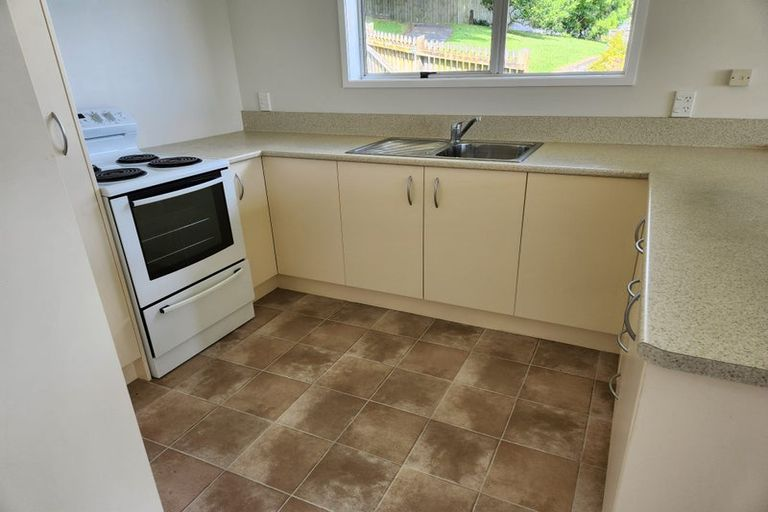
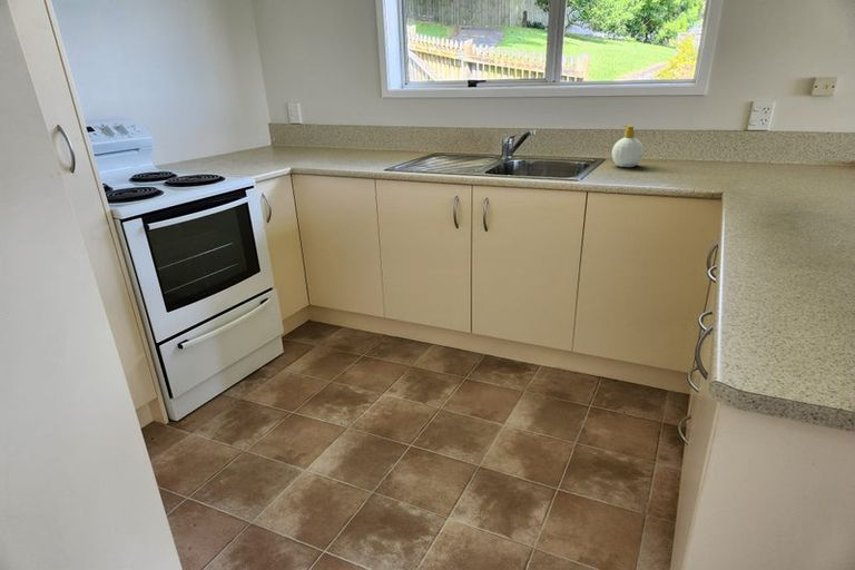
+ soap bottle (628, 146)
